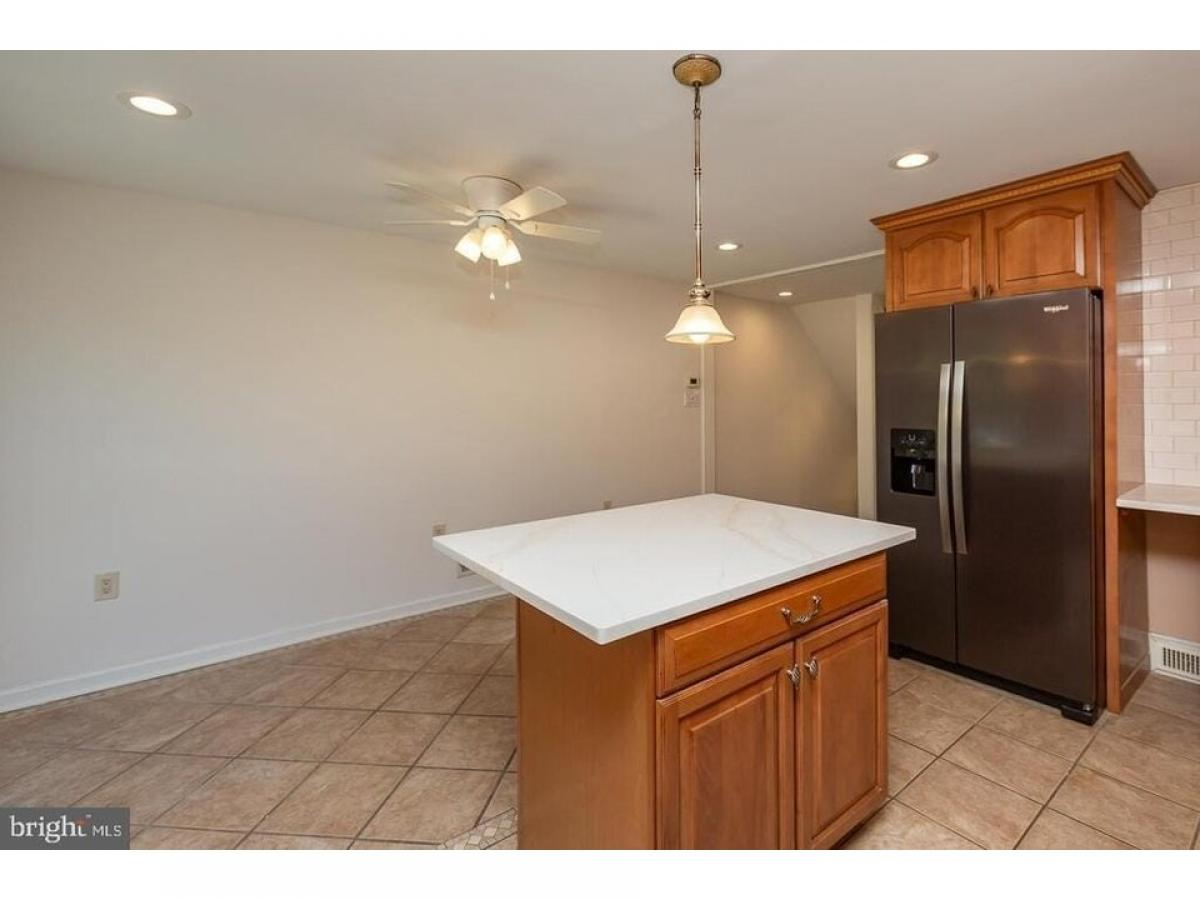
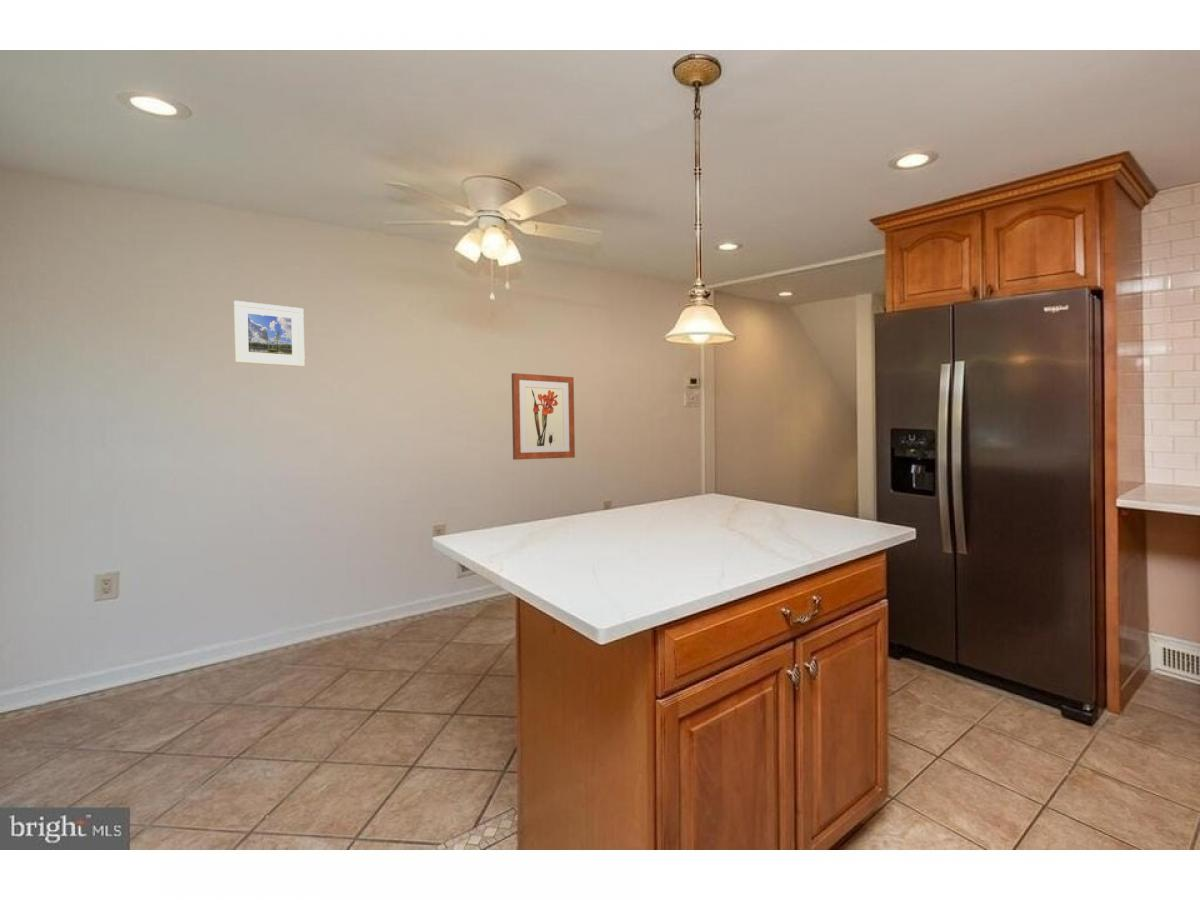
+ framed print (270, 334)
+ wall art (544, 417)
